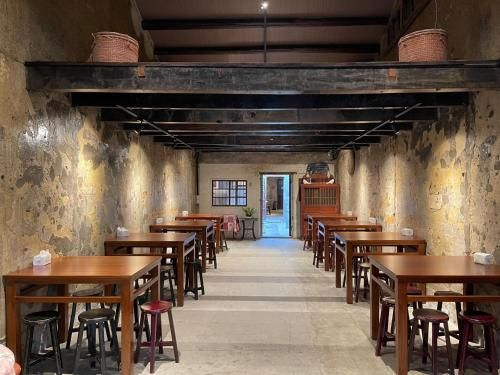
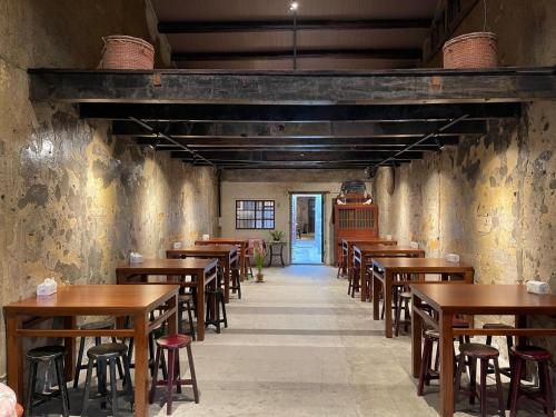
+ house plant (257, 260)
